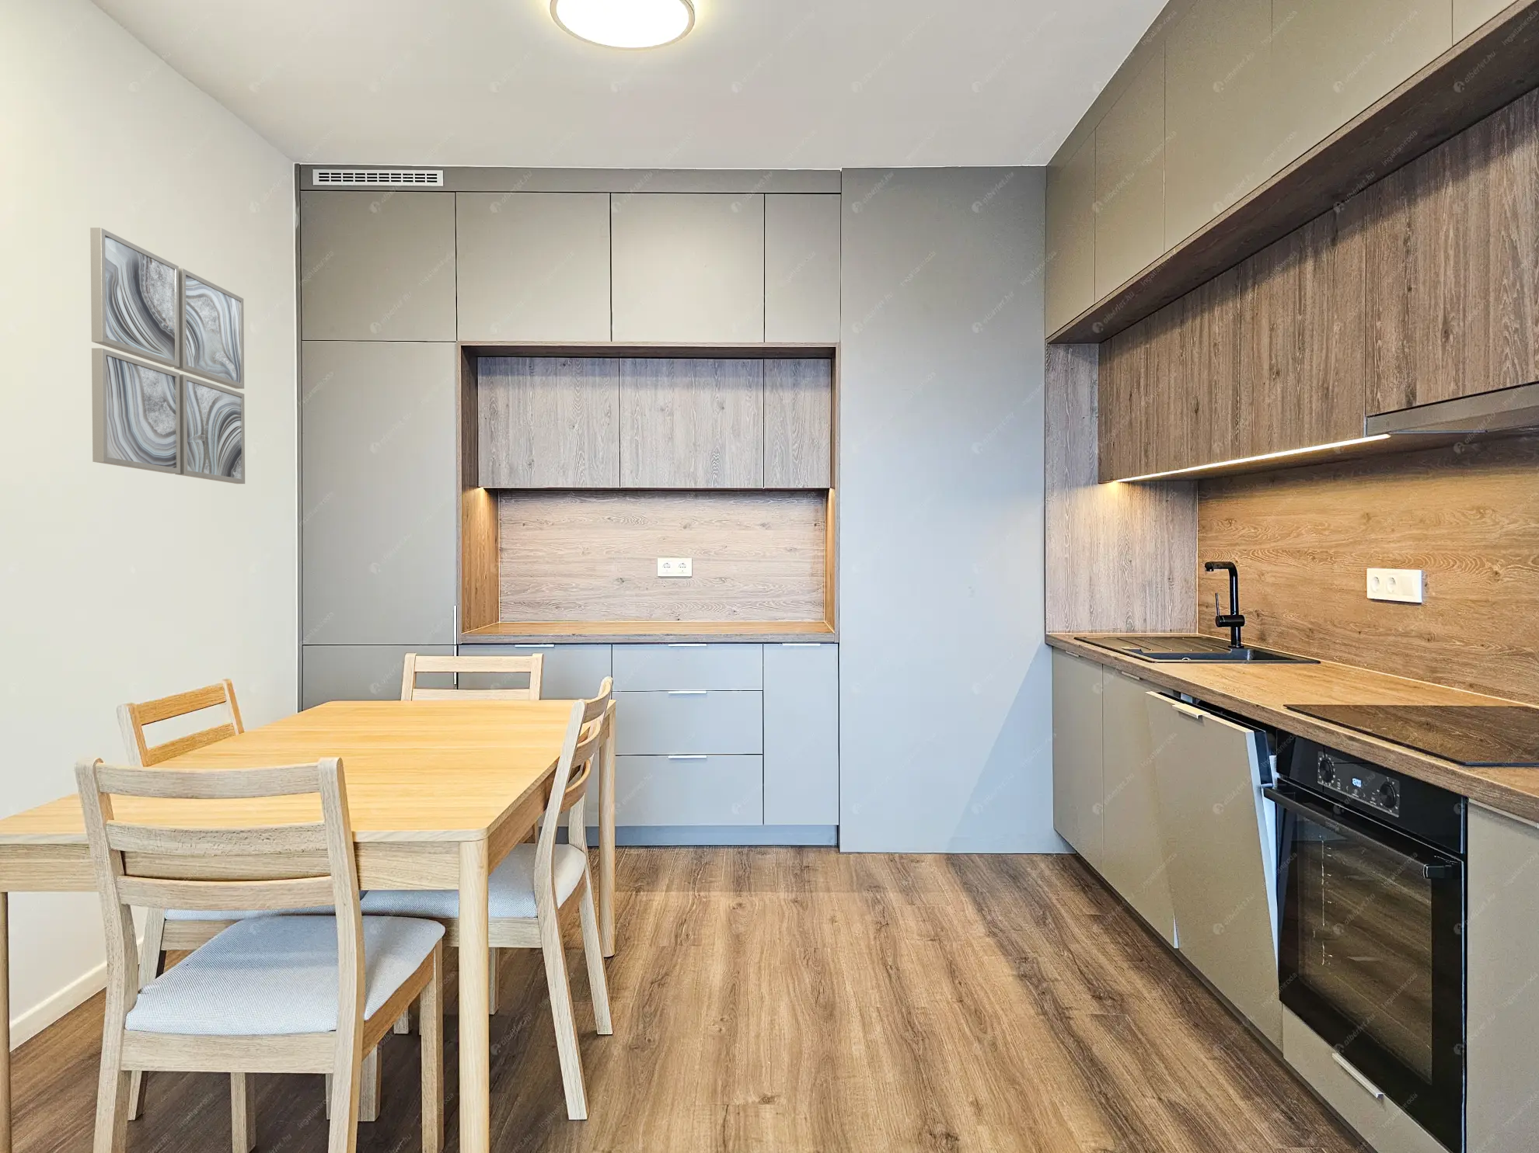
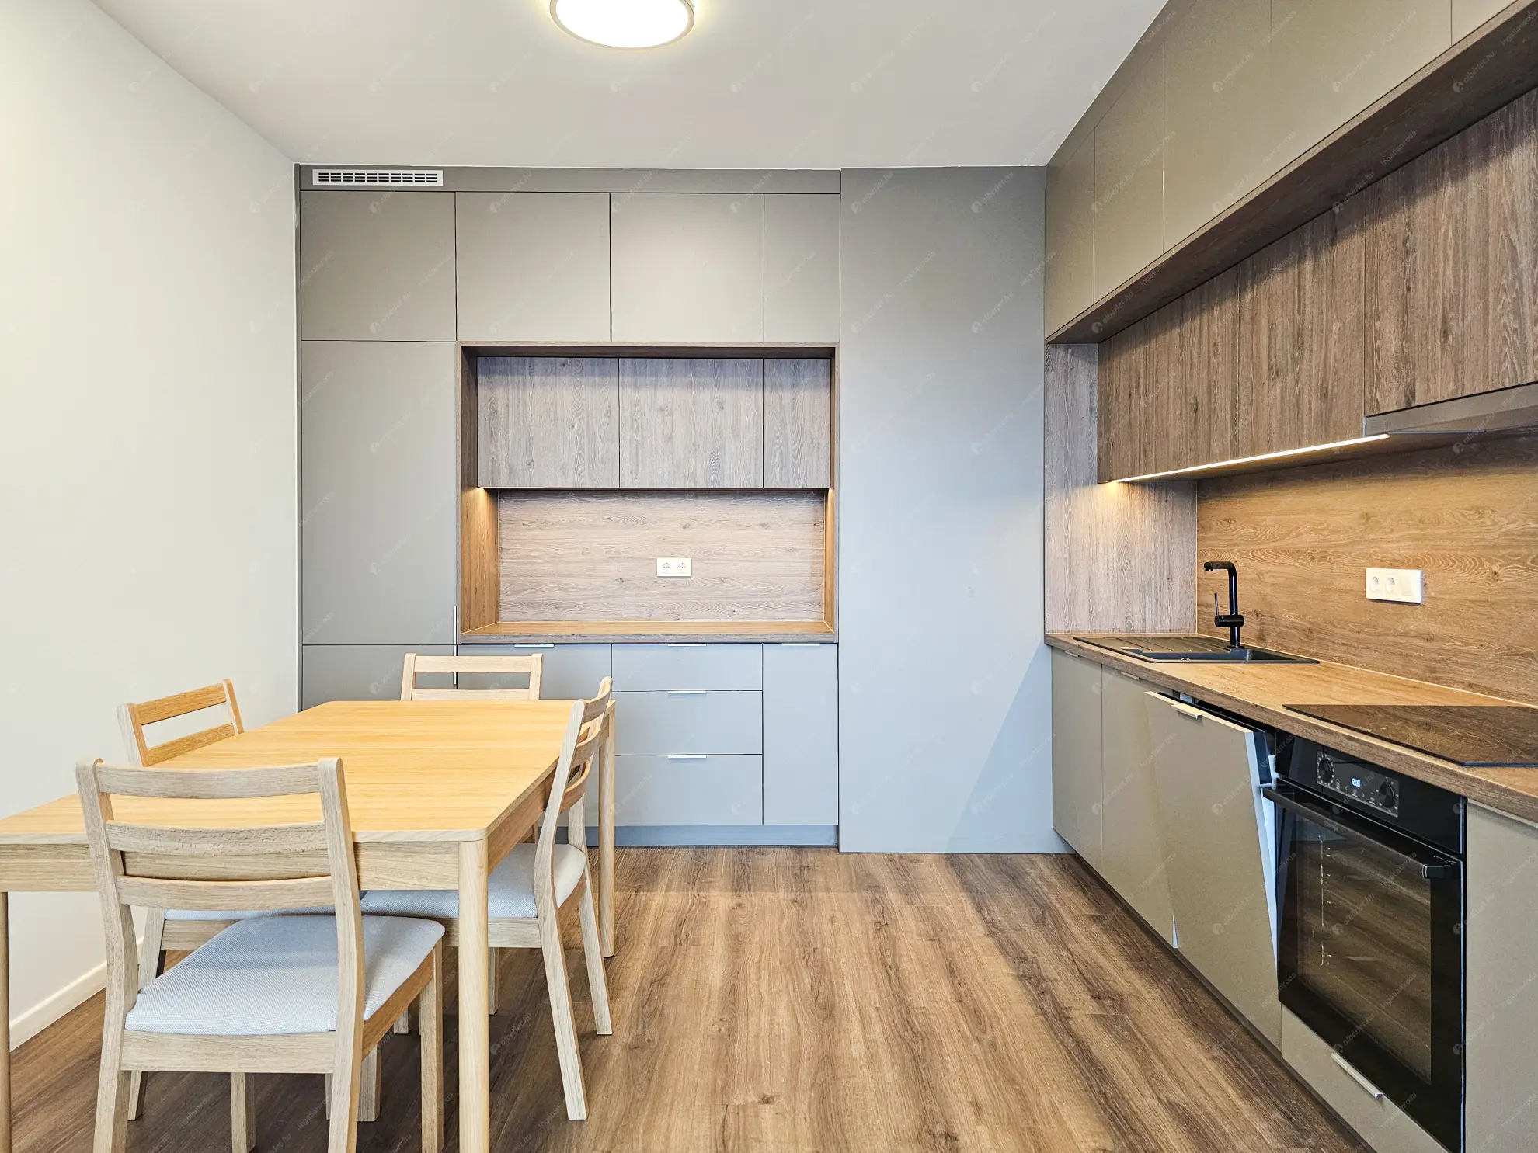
- wall art (177, 372)
